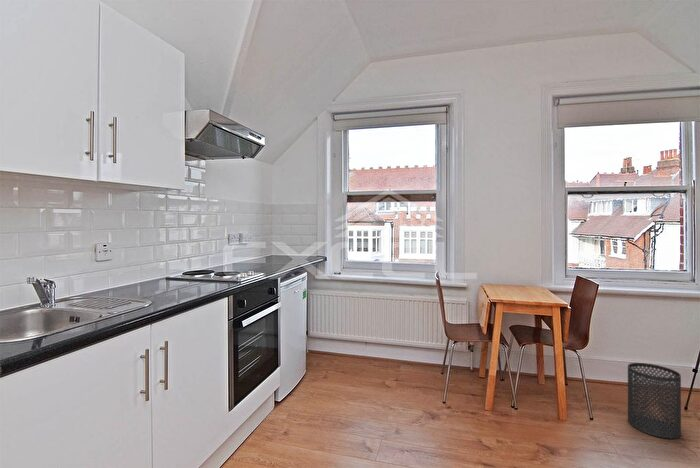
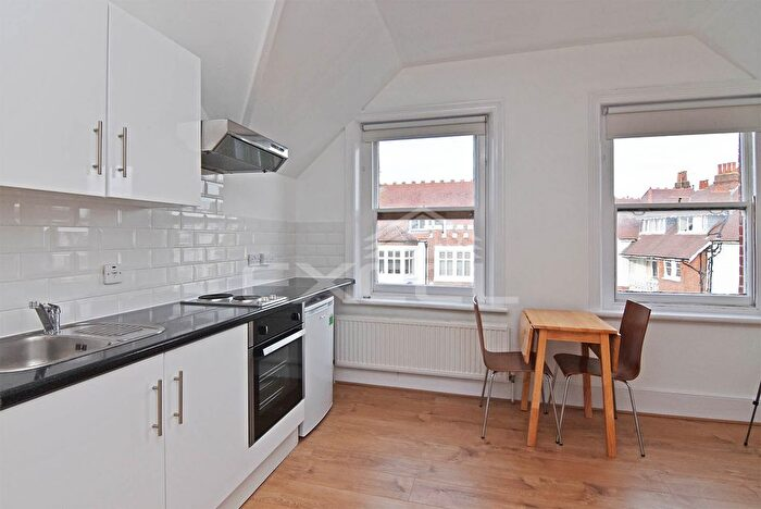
- trash can (653, 398)
